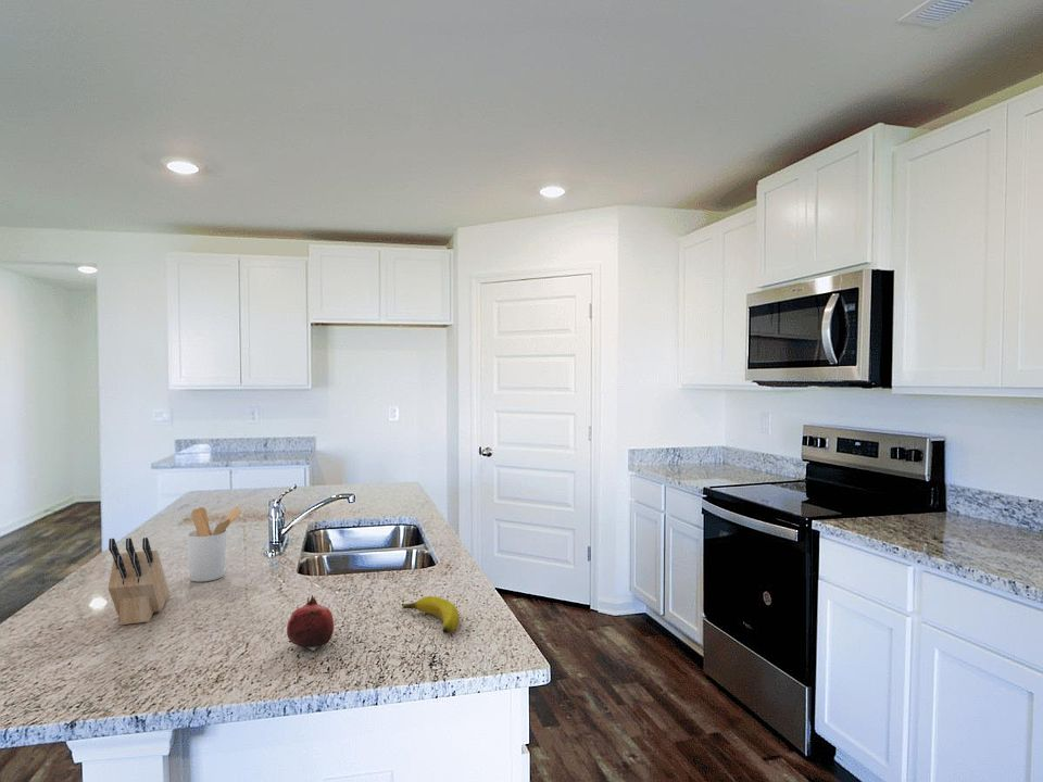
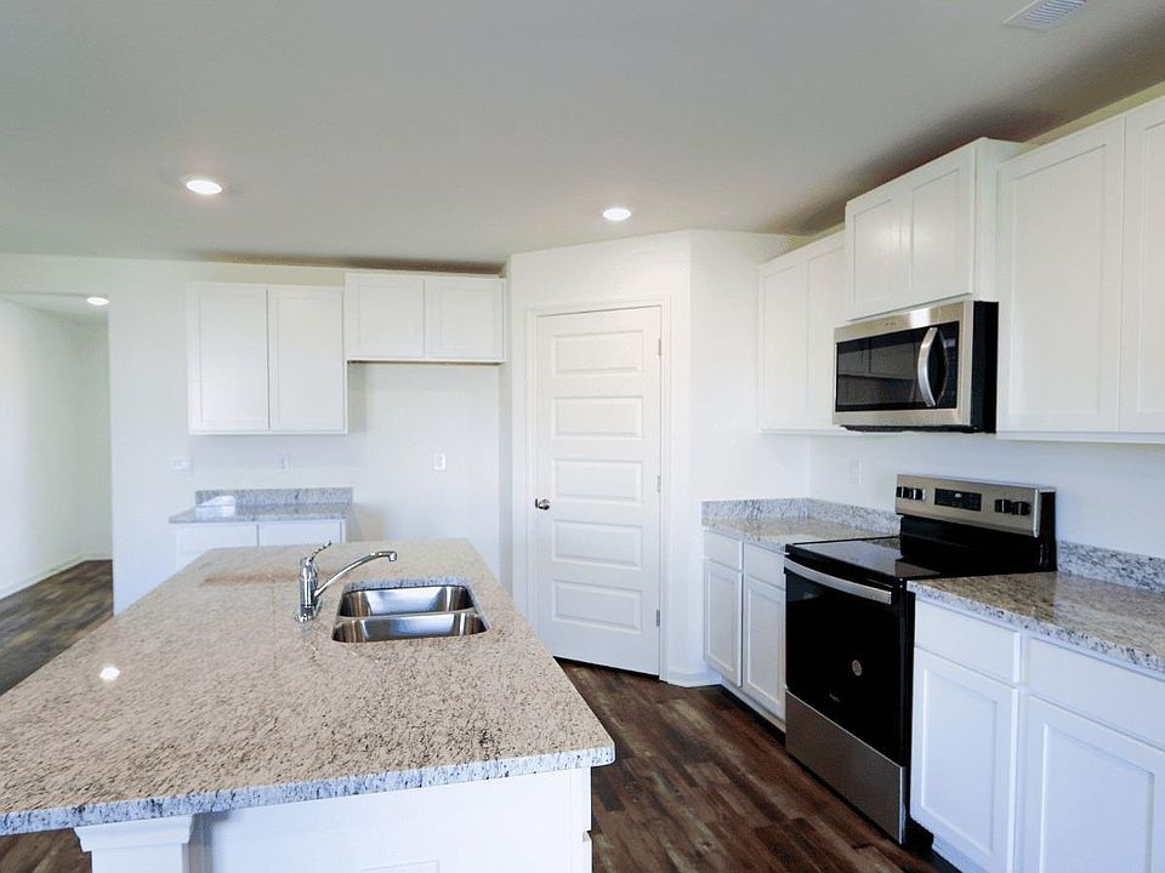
- fruit (311, 620)
- banana (433, 610)
- knife block (138, 570)
- utensil holder (216, 541)
